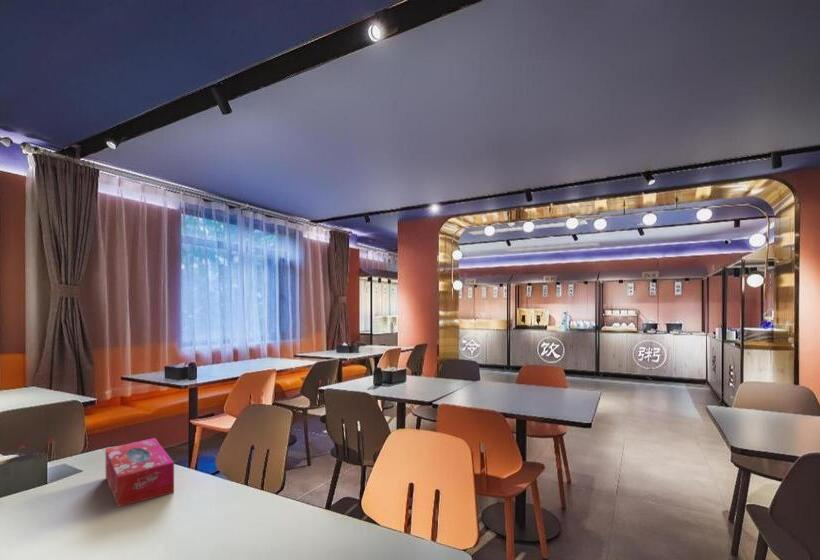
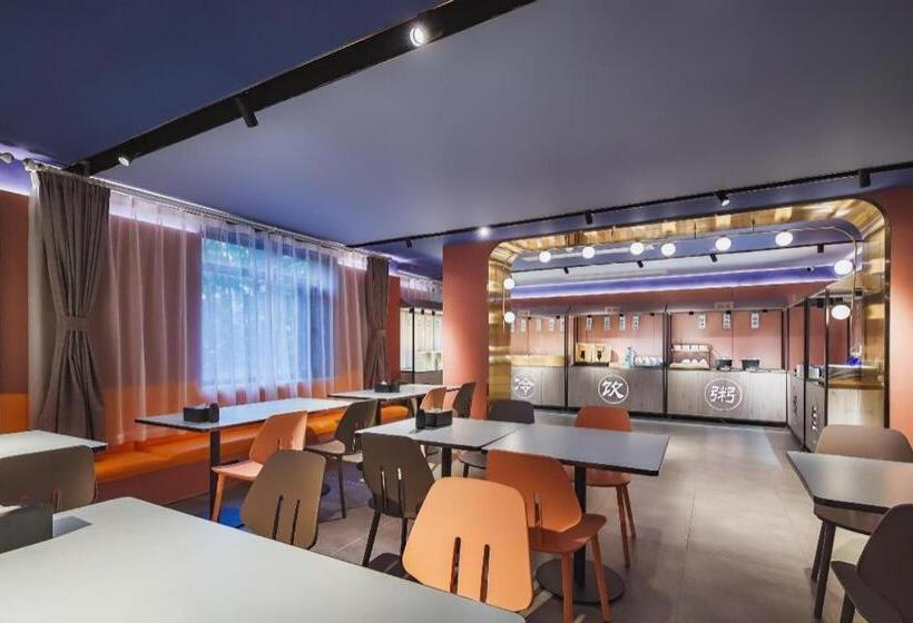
- tissue box (138, 469)
